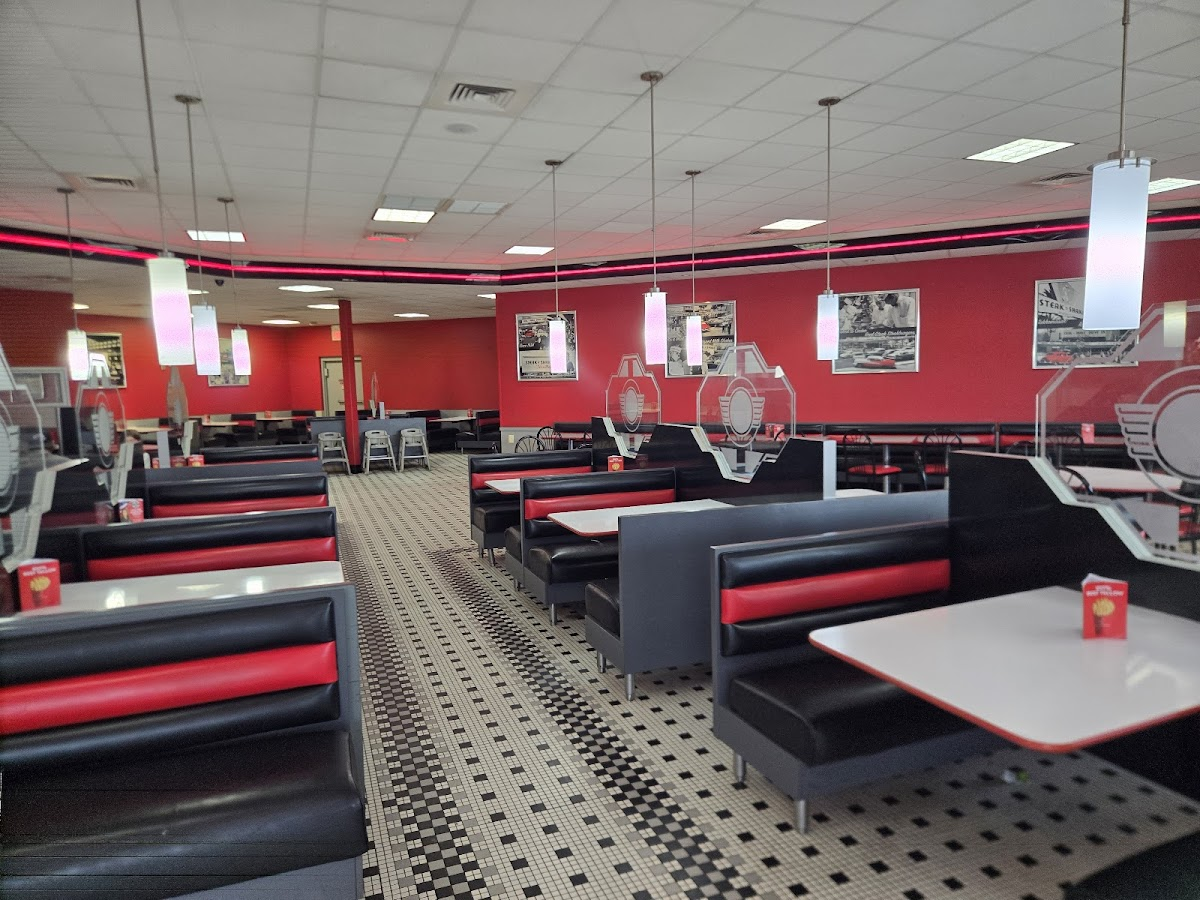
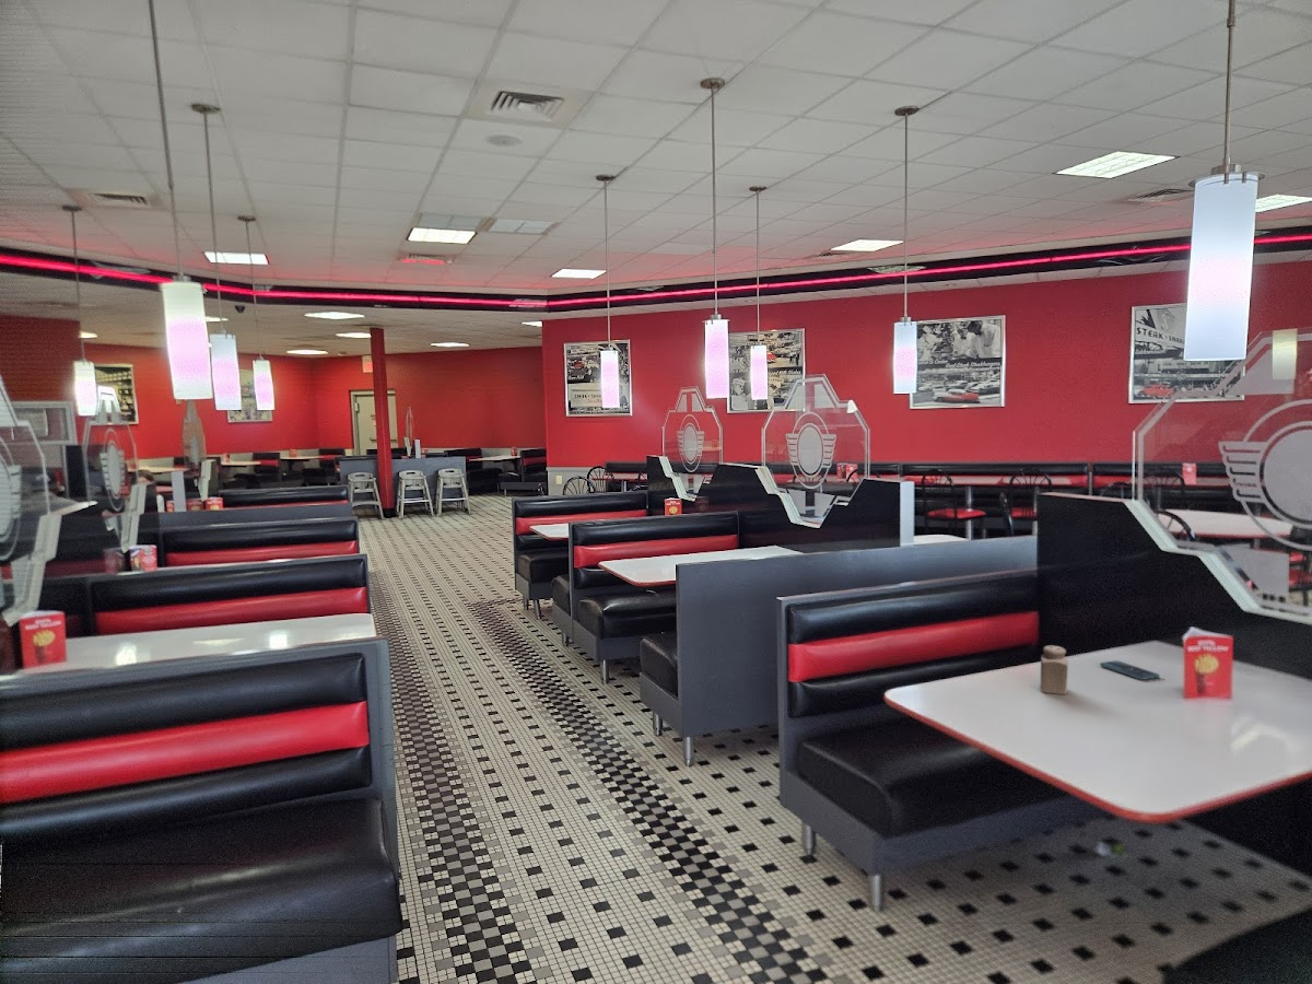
+ salt shaker (1053, 668)
+ smartphone (1128, 669)
